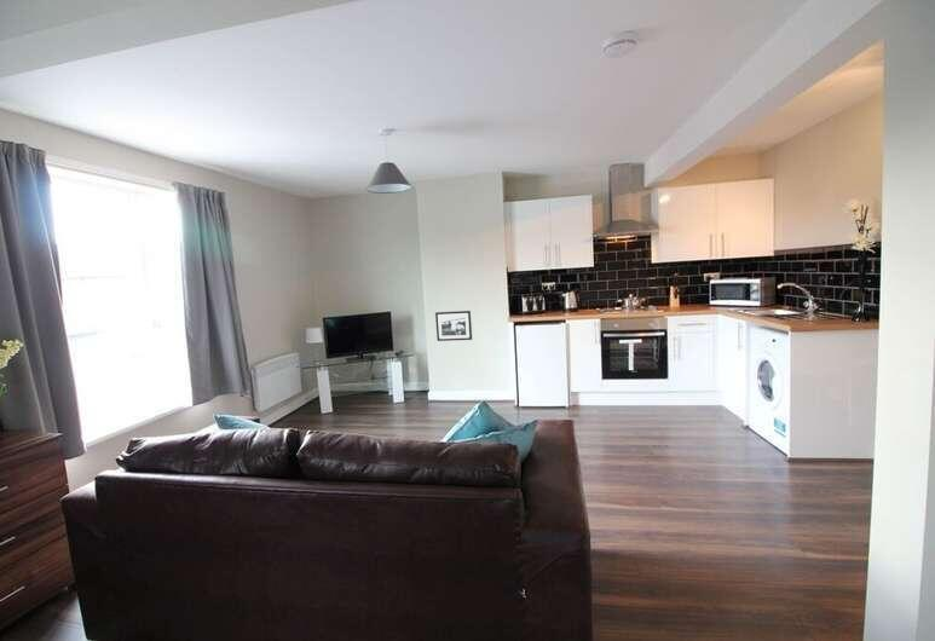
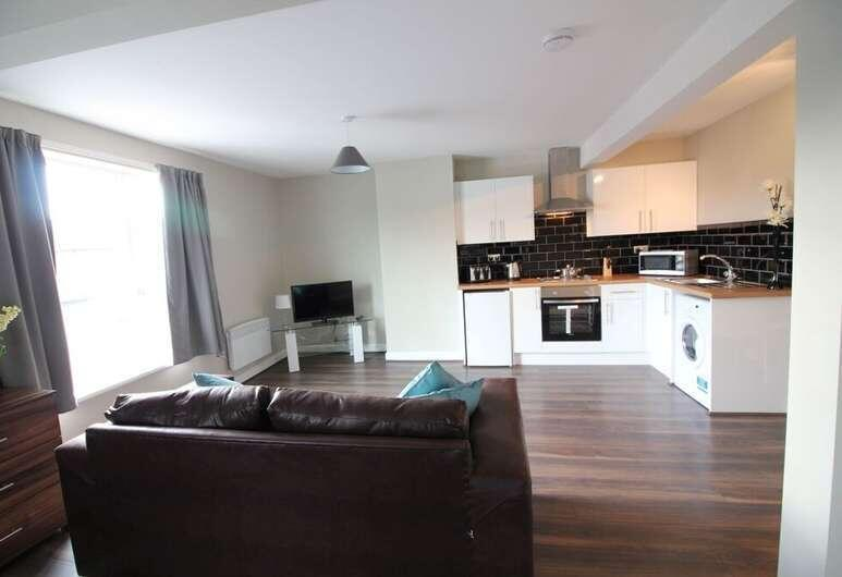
- picture frame (454, 325)
